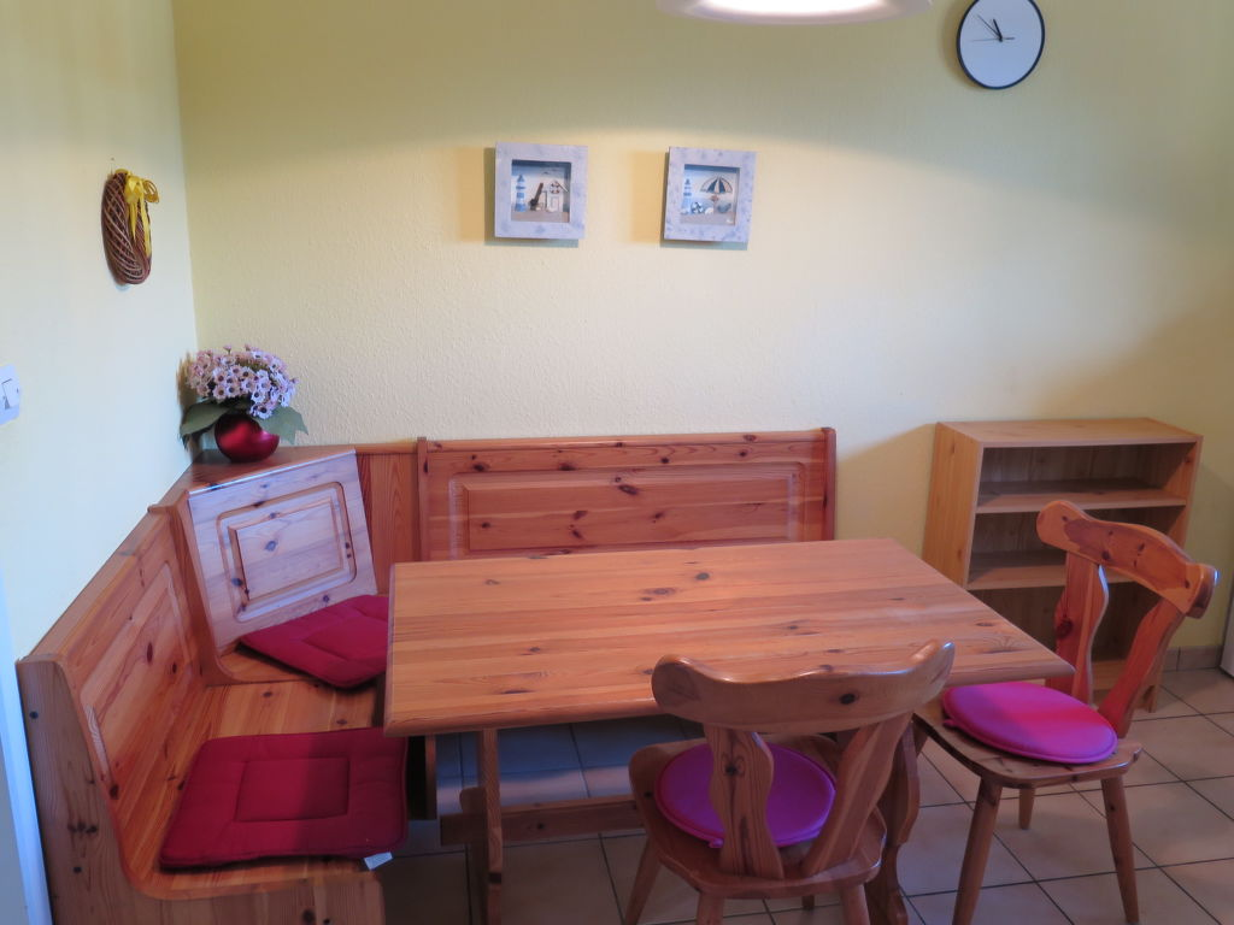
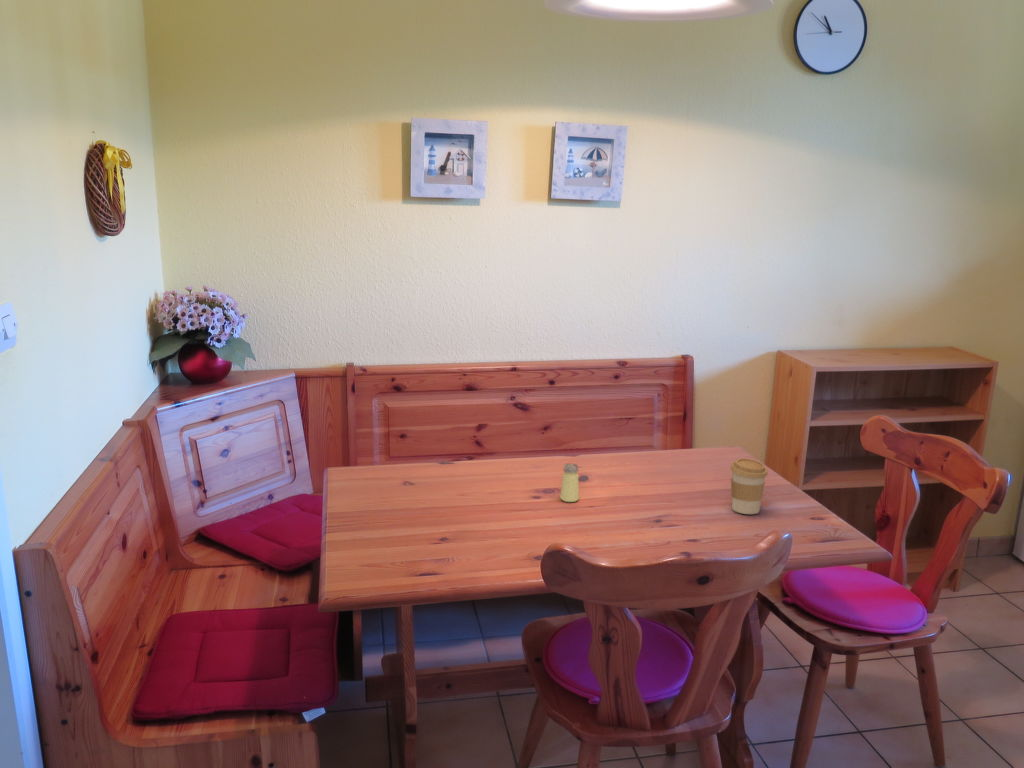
+ saltshaker (570, 482)
+ coffee cup (747, 485)
